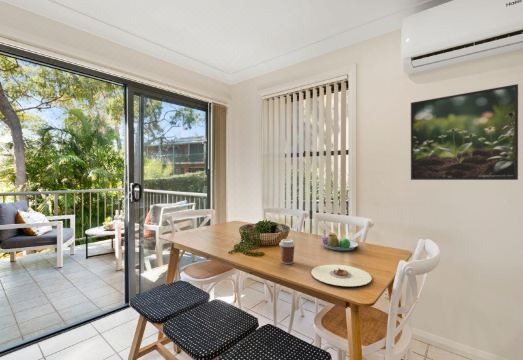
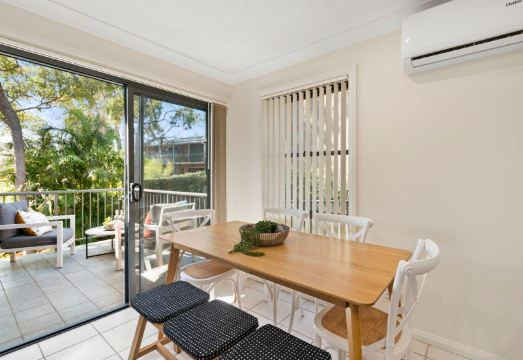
- plate (340, 272)
- fruit bowl (339, 240)
- coffee cup (287, 251)
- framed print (458, 137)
